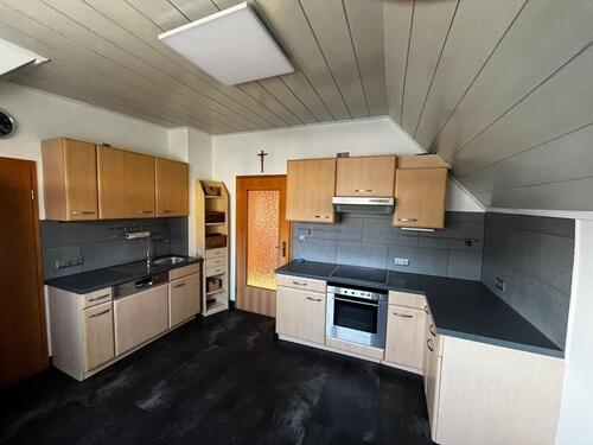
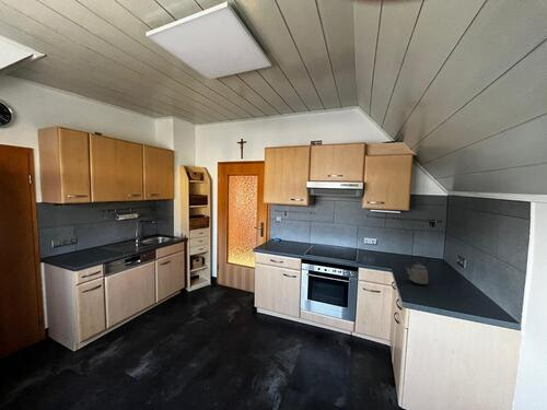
+ kettle (416, 269)
